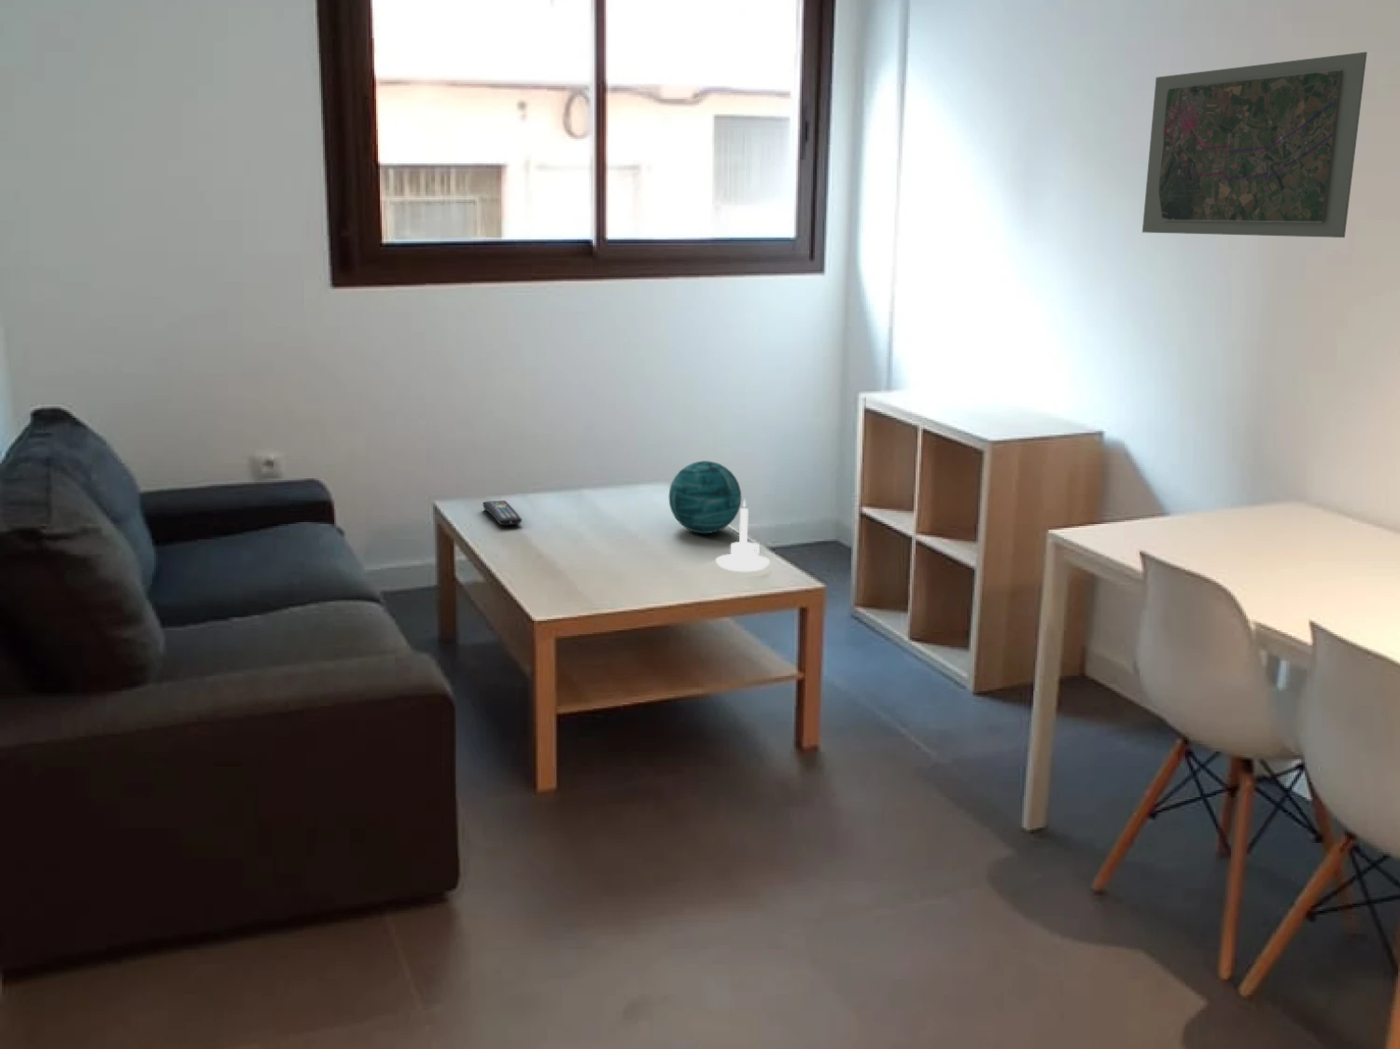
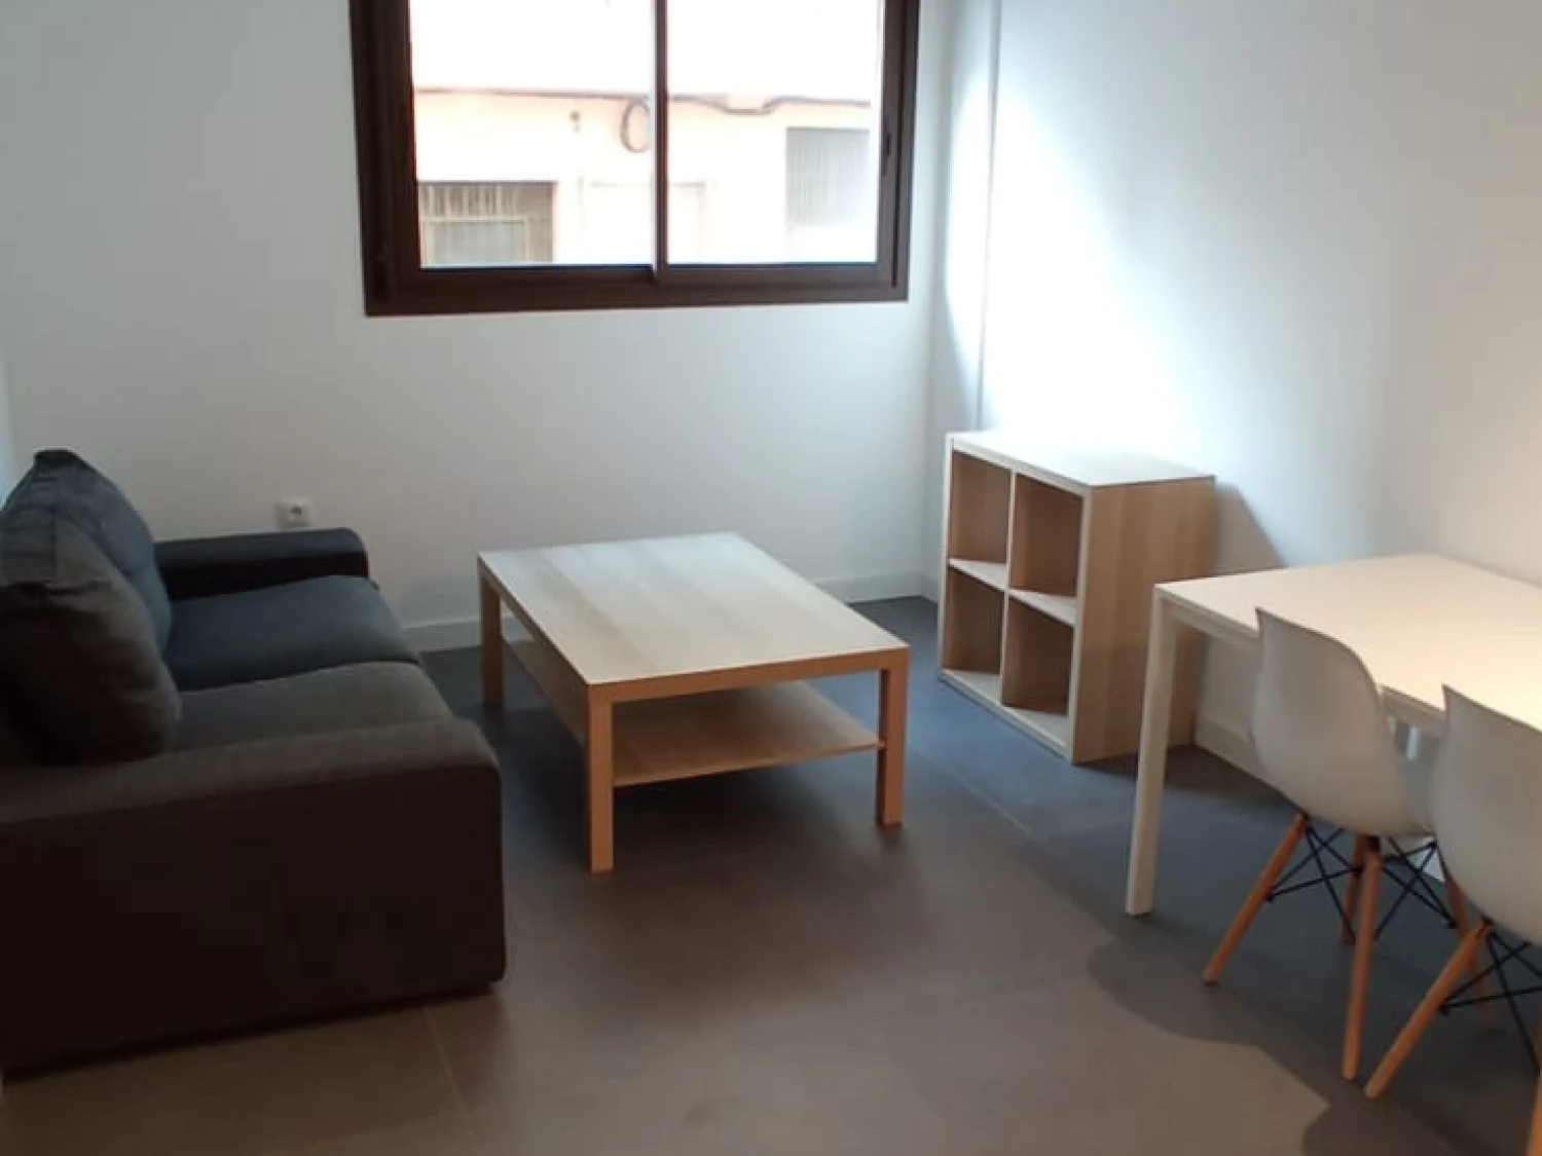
- remote control (502, 512)
- decorative orb (704, 497)
- road map (1241, 151)
- candle holder (743, 532)
